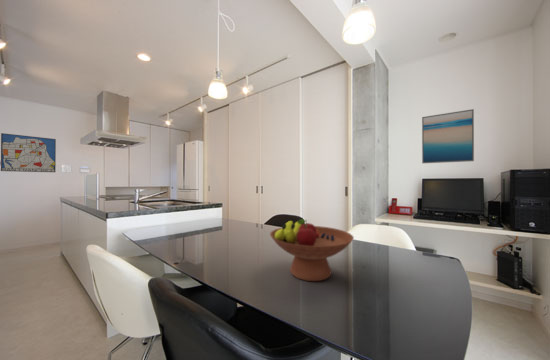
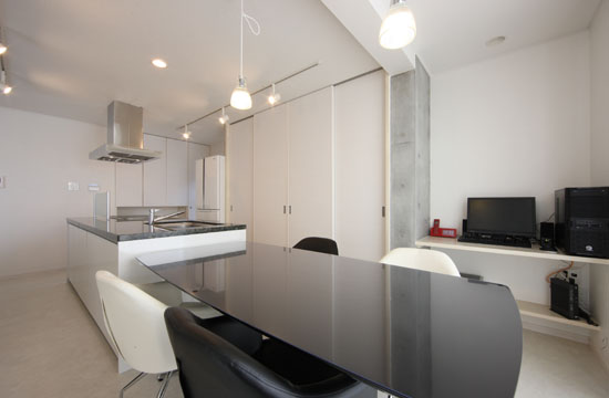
- fruit bowl (310, 245)
- wall art (30, 154)
- wall art (446, 138)
